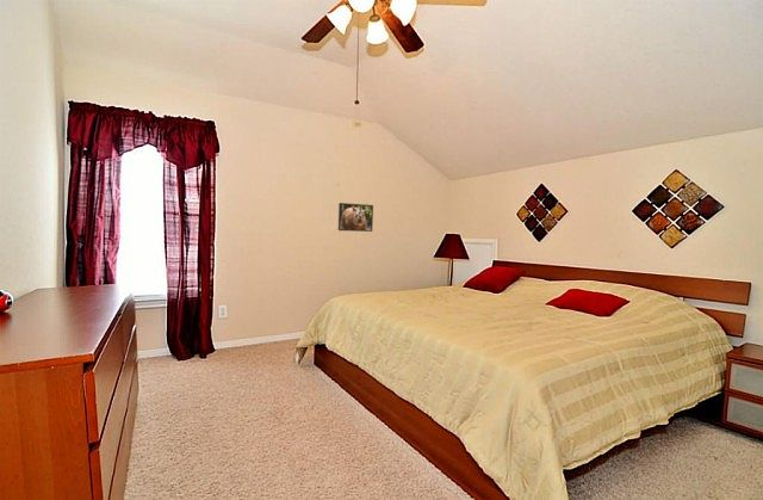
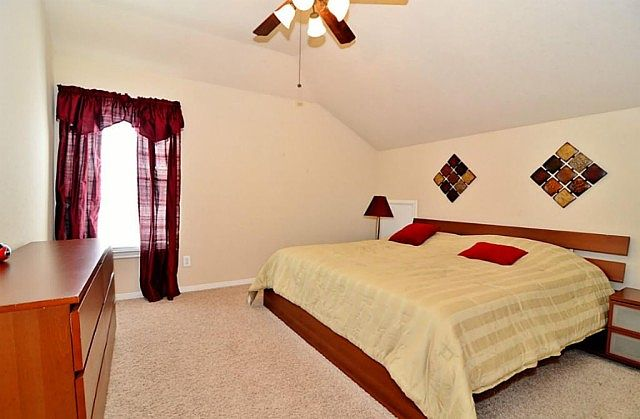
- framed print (355, 217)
